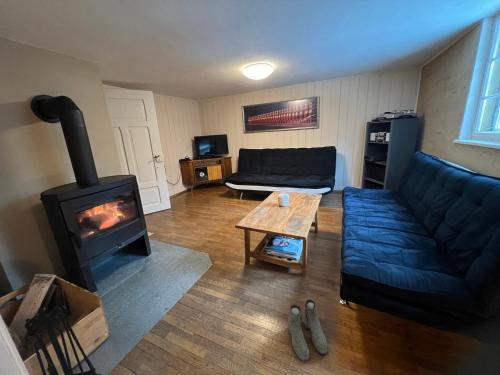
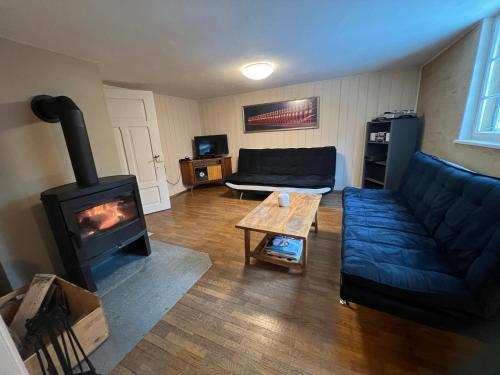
- boots (306, 325)
